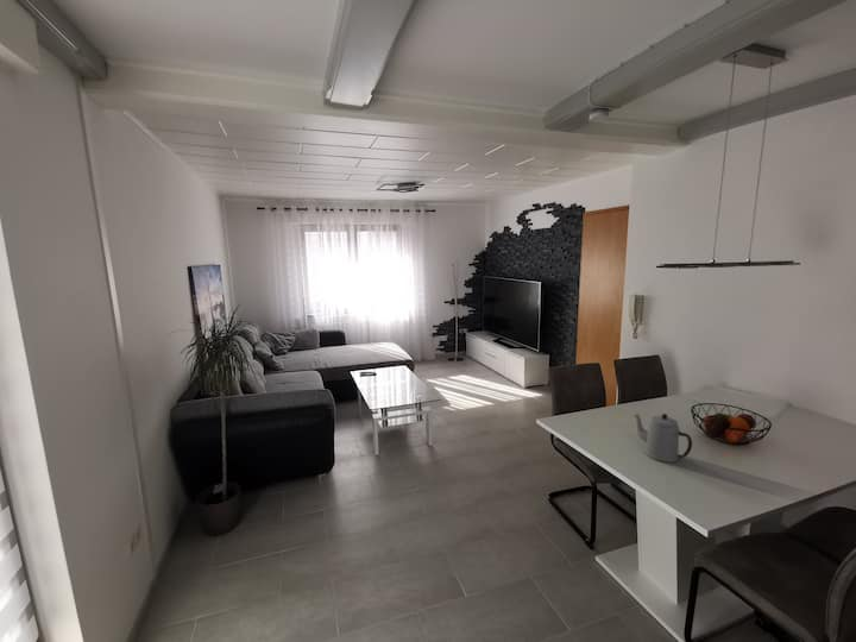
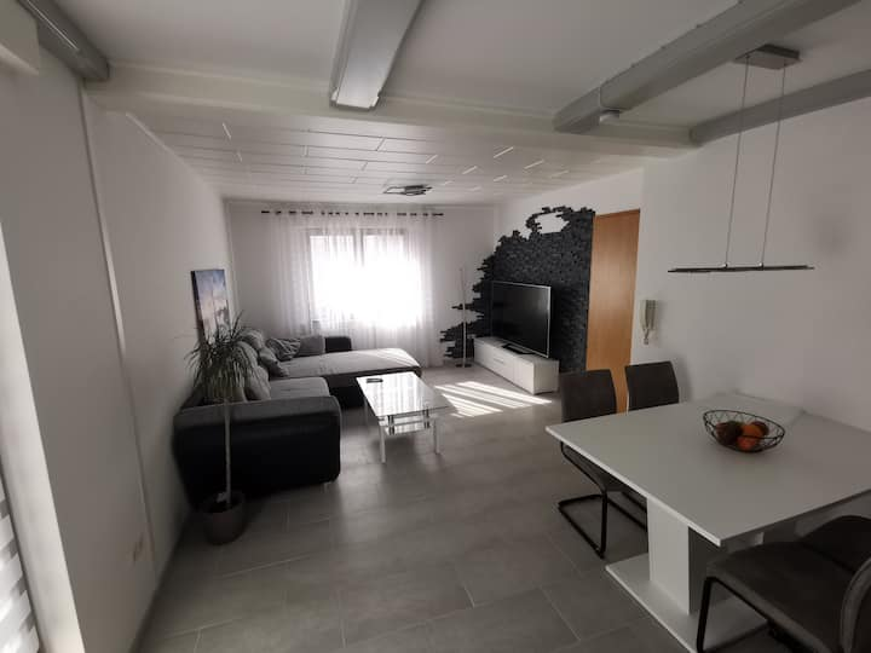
- teapot (660, 434)
